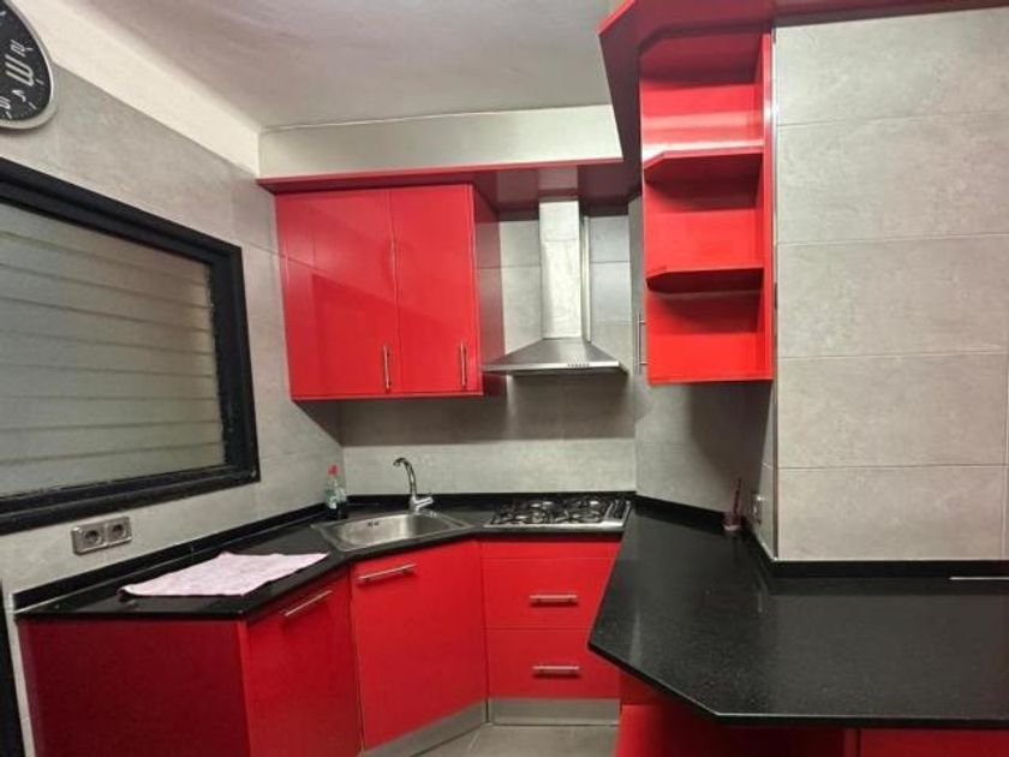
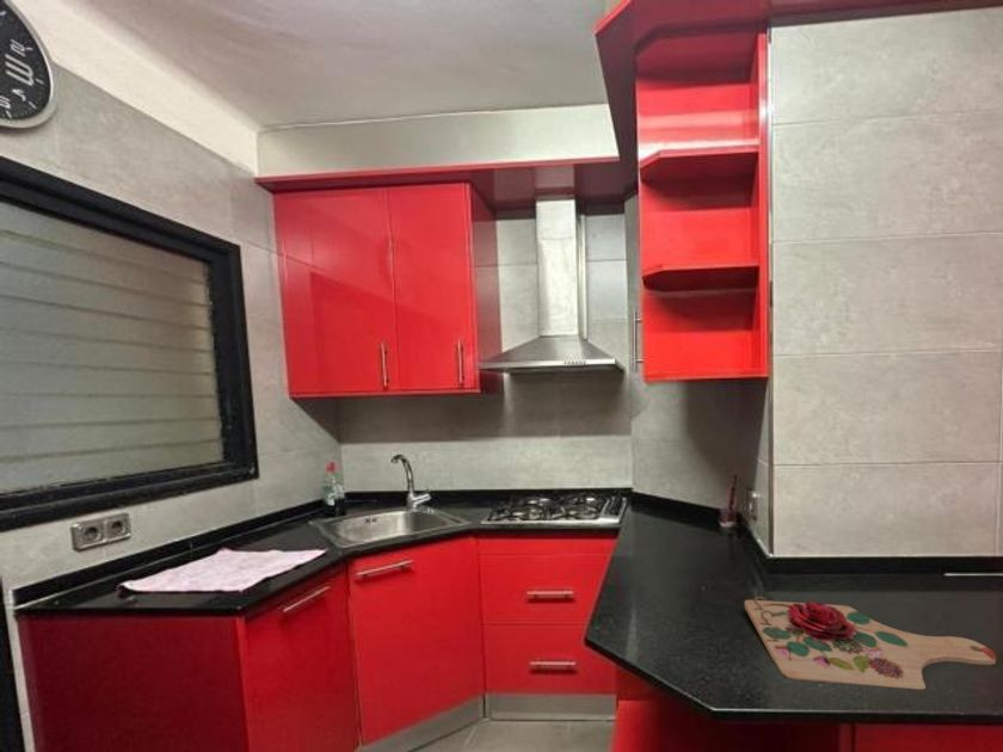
+ cutting board (870, 635)
